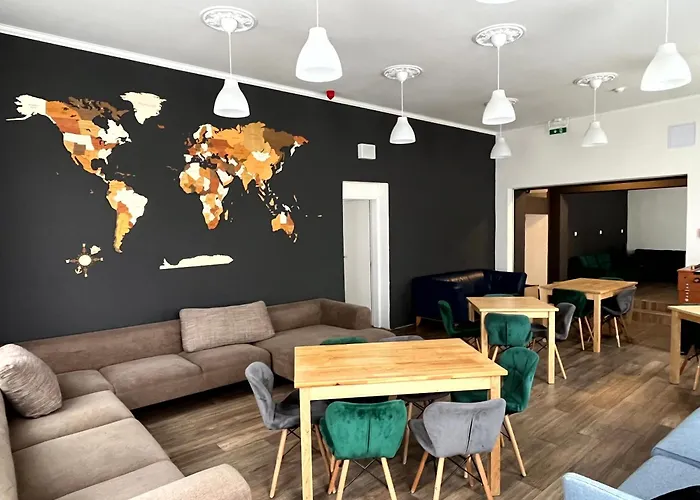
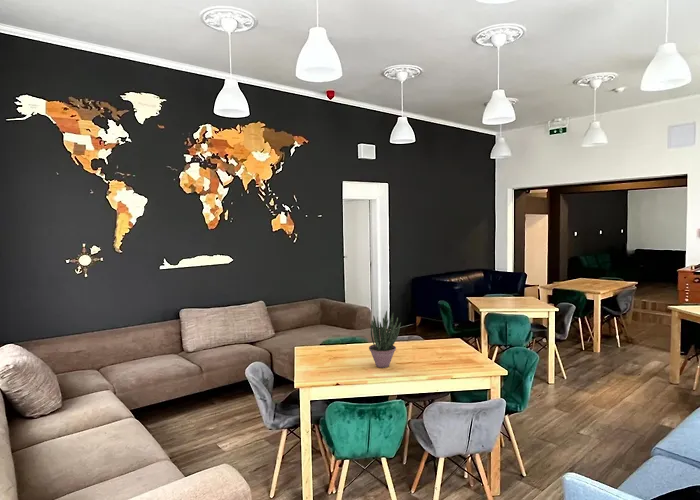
+ potted plant (385, 338)
